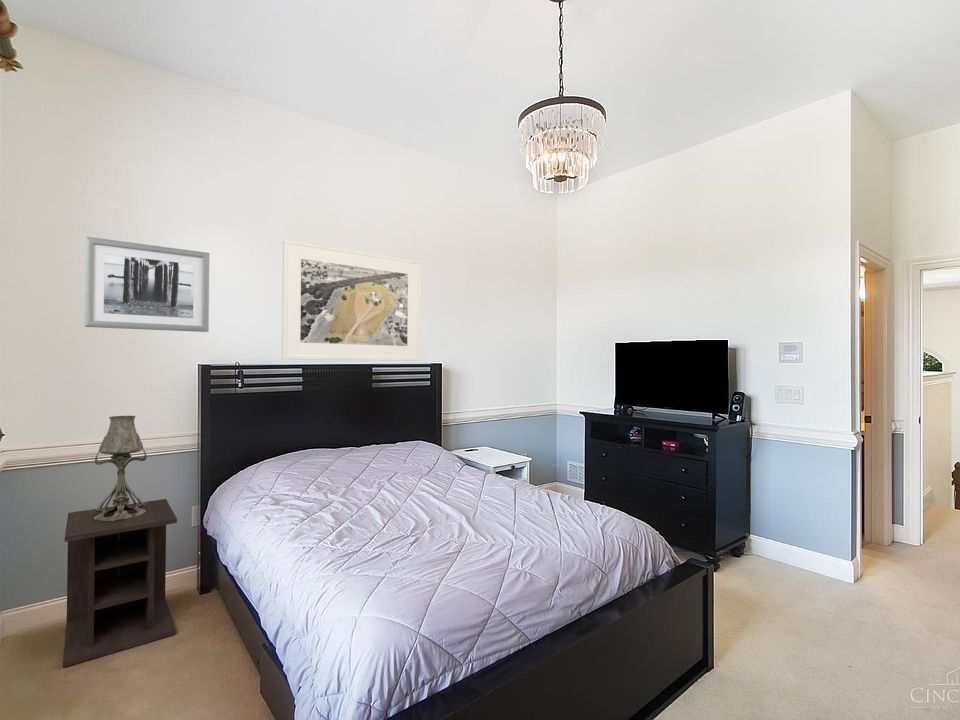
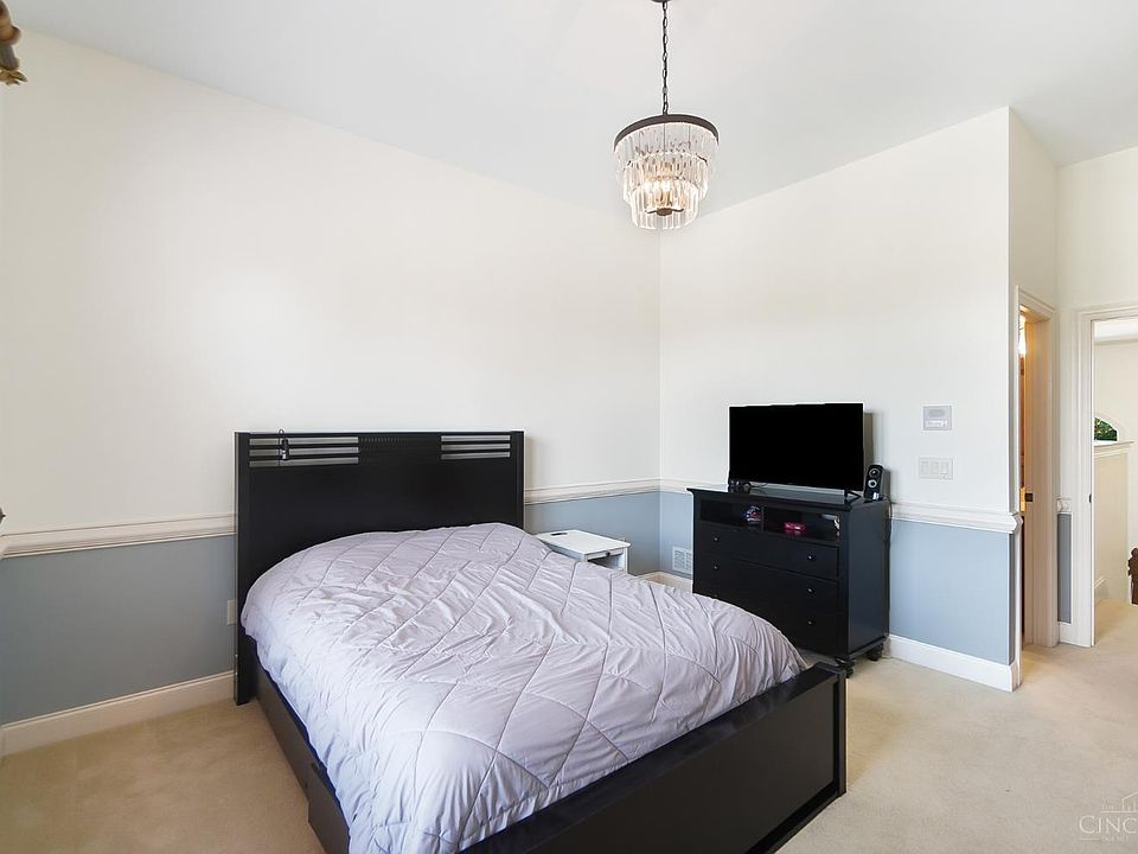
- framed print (357, 305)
- wall art (150, 287)
- nightstand (120, 572)
- table lamp (121, 465)
